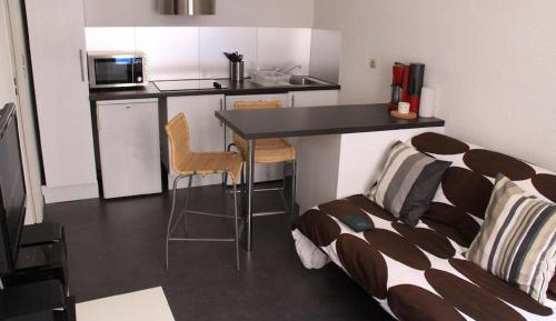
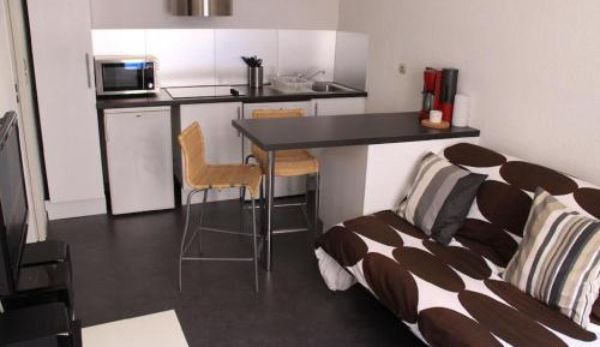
- tablet (356, 222)
